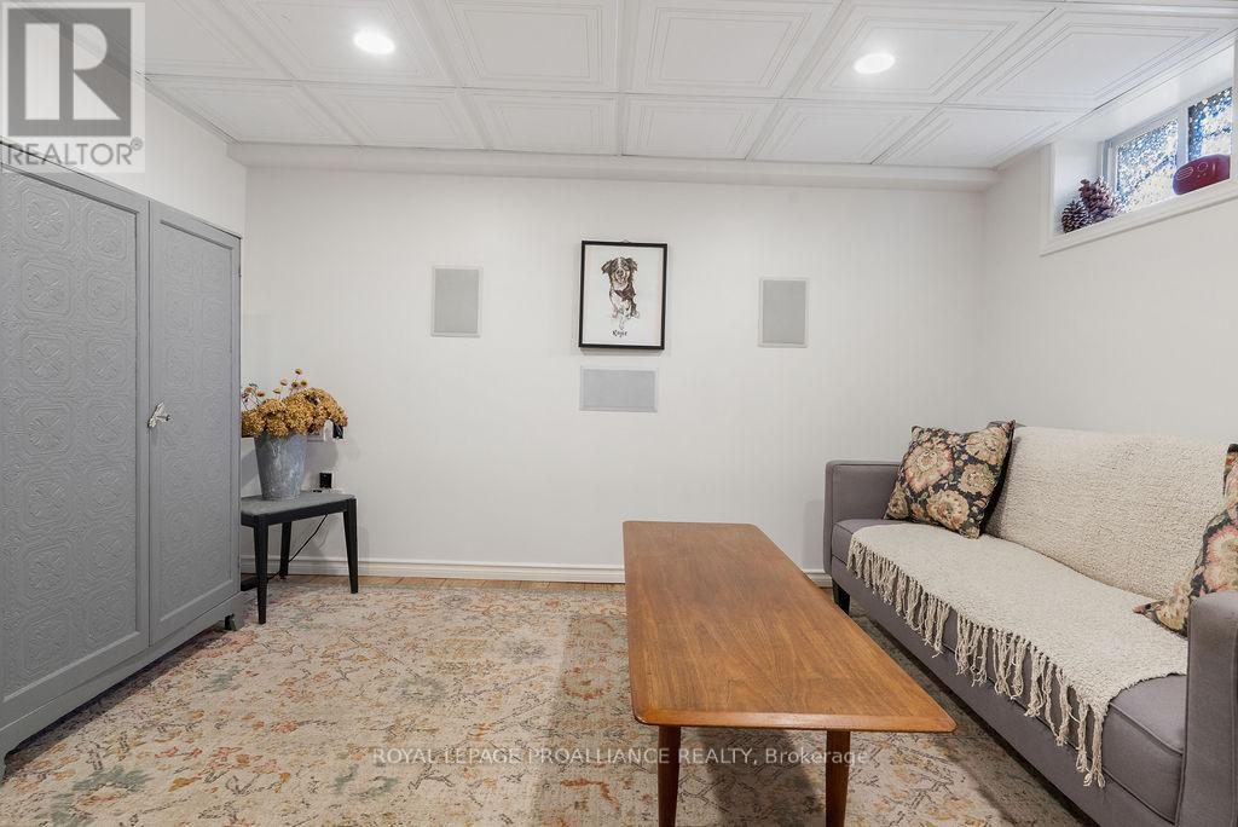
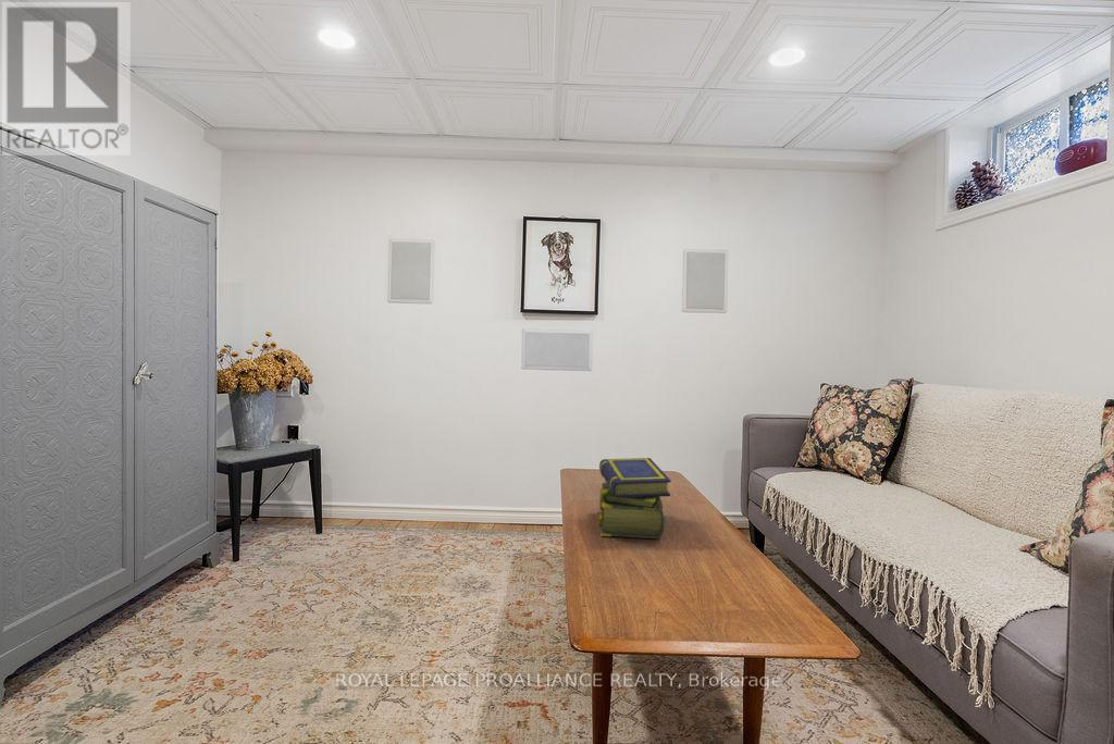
+ stack of books (633, 495)
